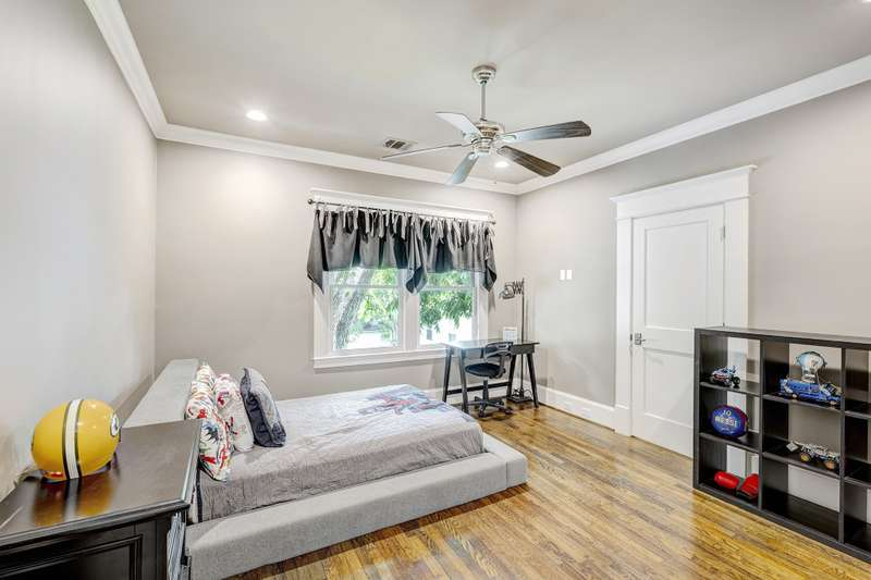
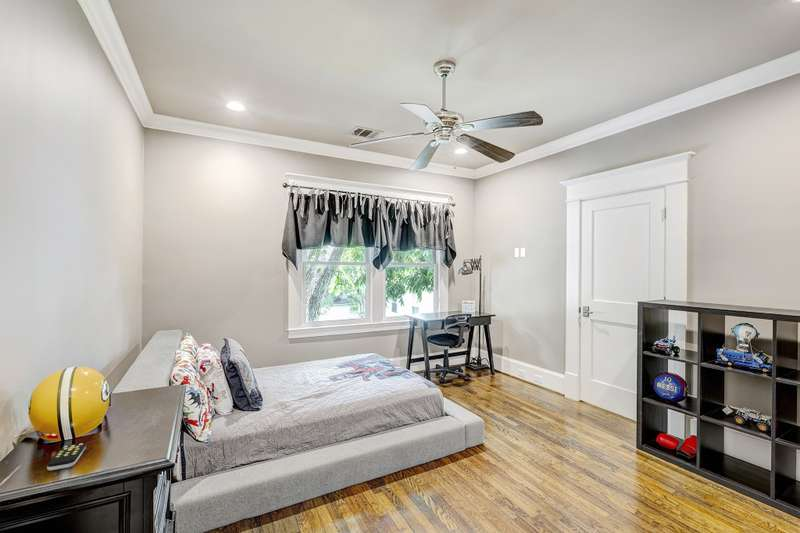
+ remote control (67, 456)
